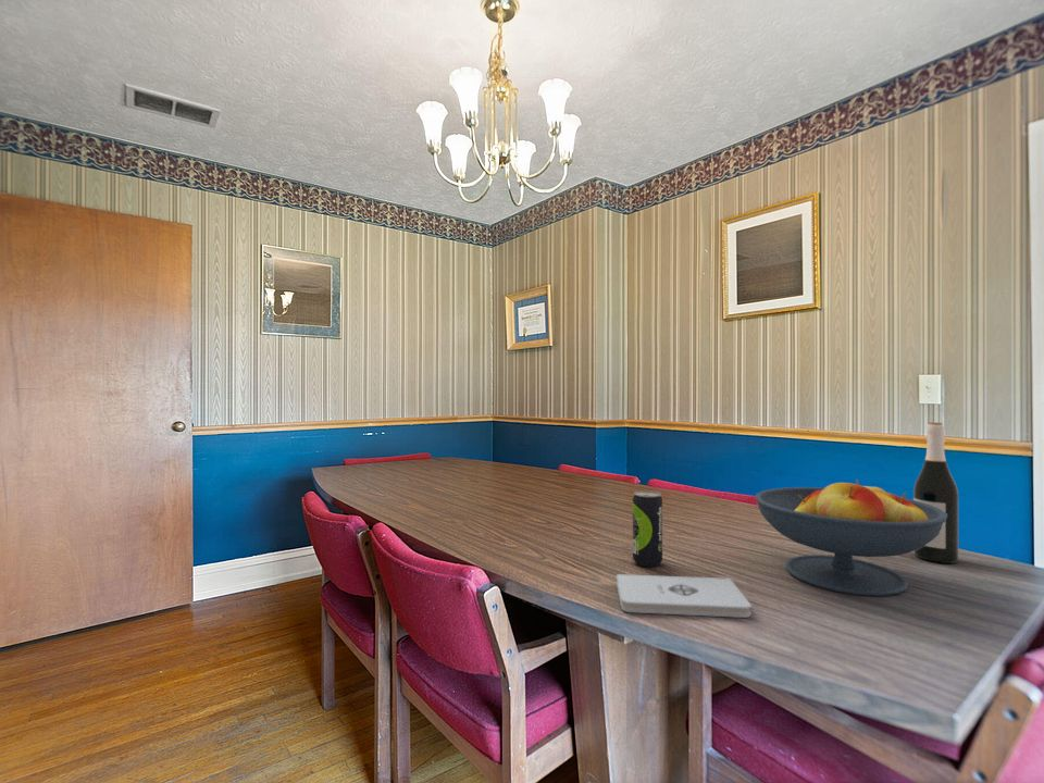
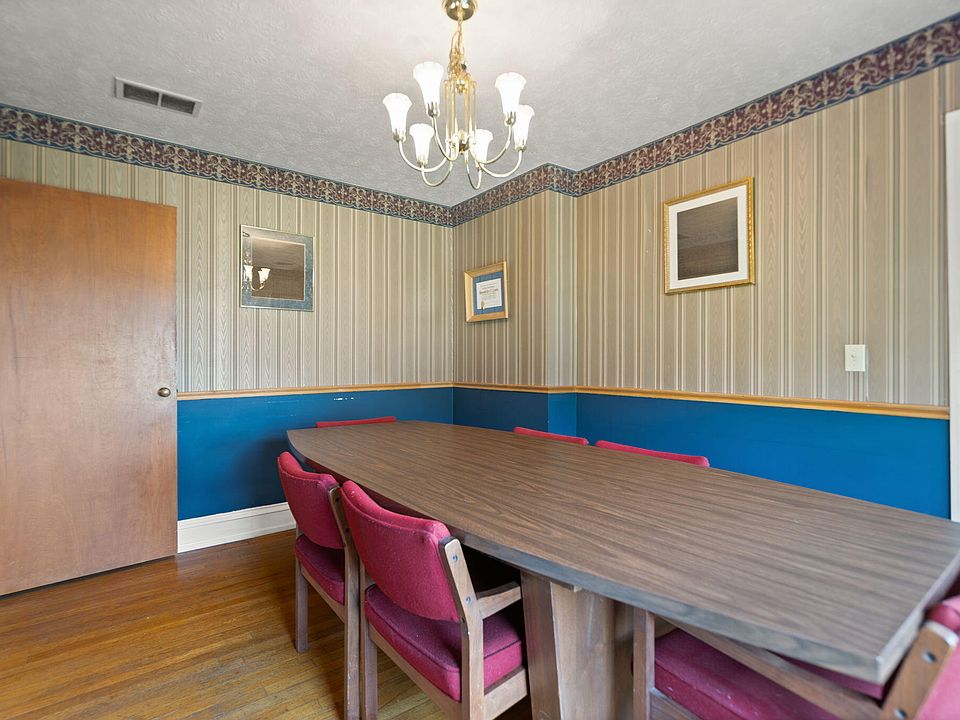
- wine bottle (935, 489)
- beverage can (647, 527)
- fruit bowl (843, 525)
- notepad (679, 594)
